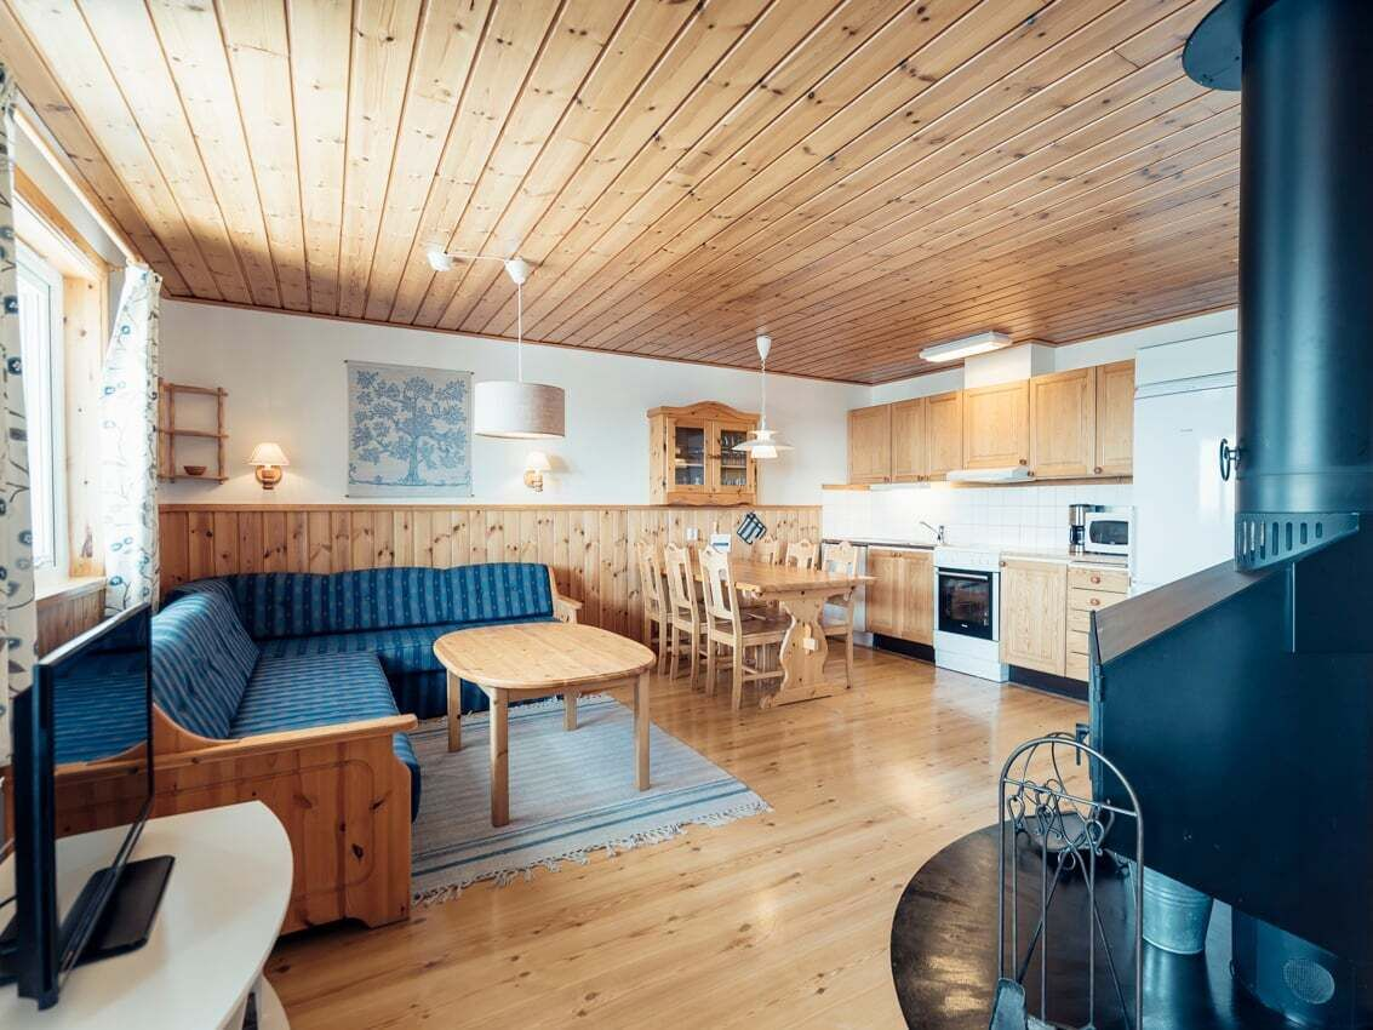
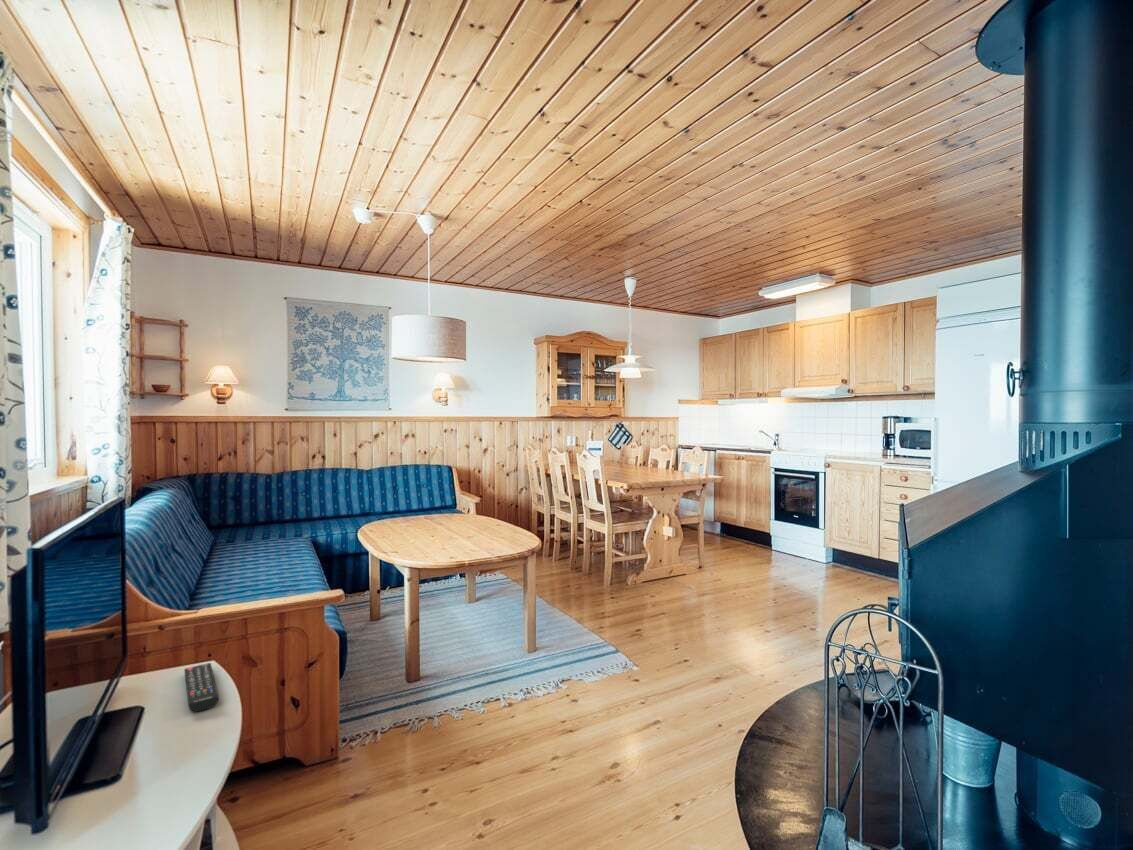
+ remote control (200, 685)
